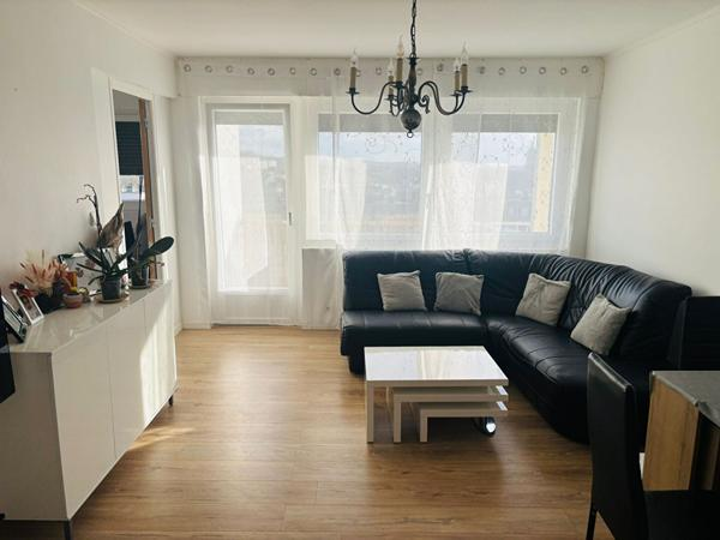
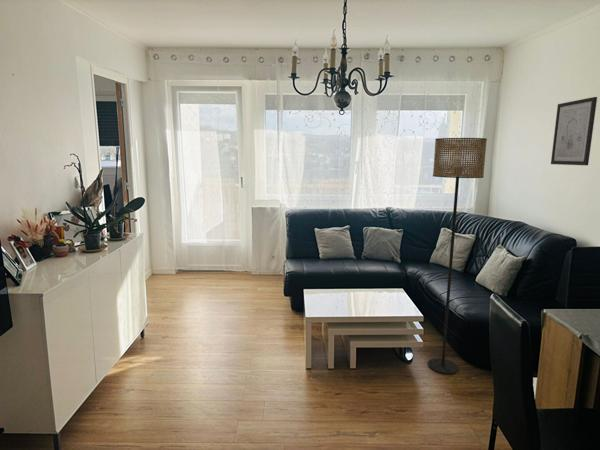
+ wall art (572, 133)
+ floor lamp (451, 258)
